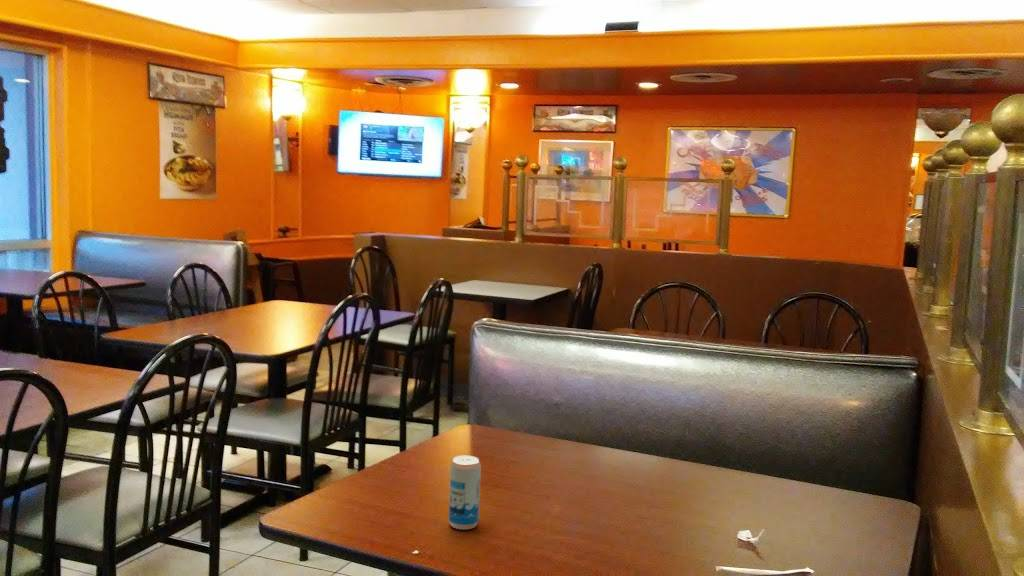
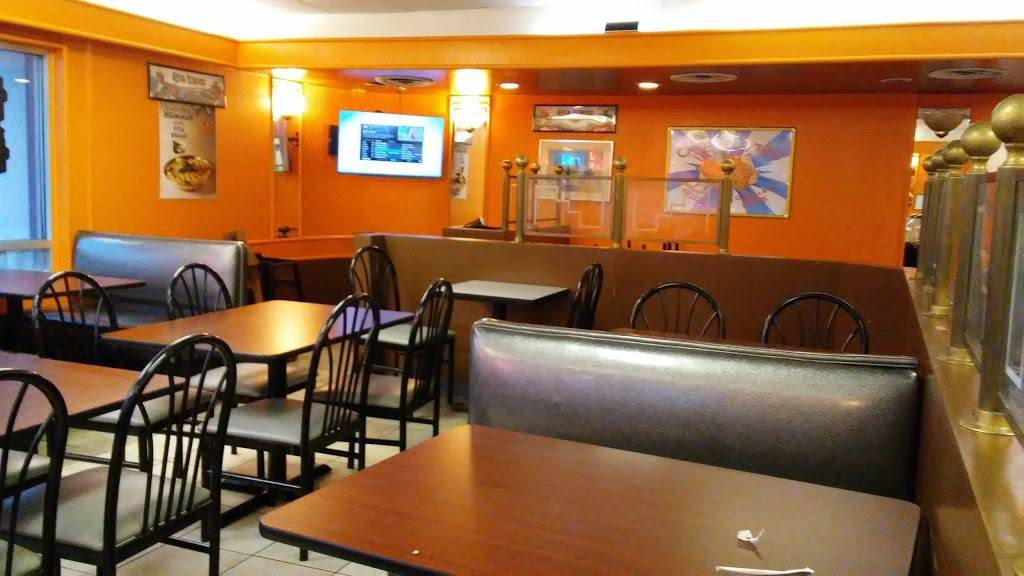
- beverage can (464, 491)
